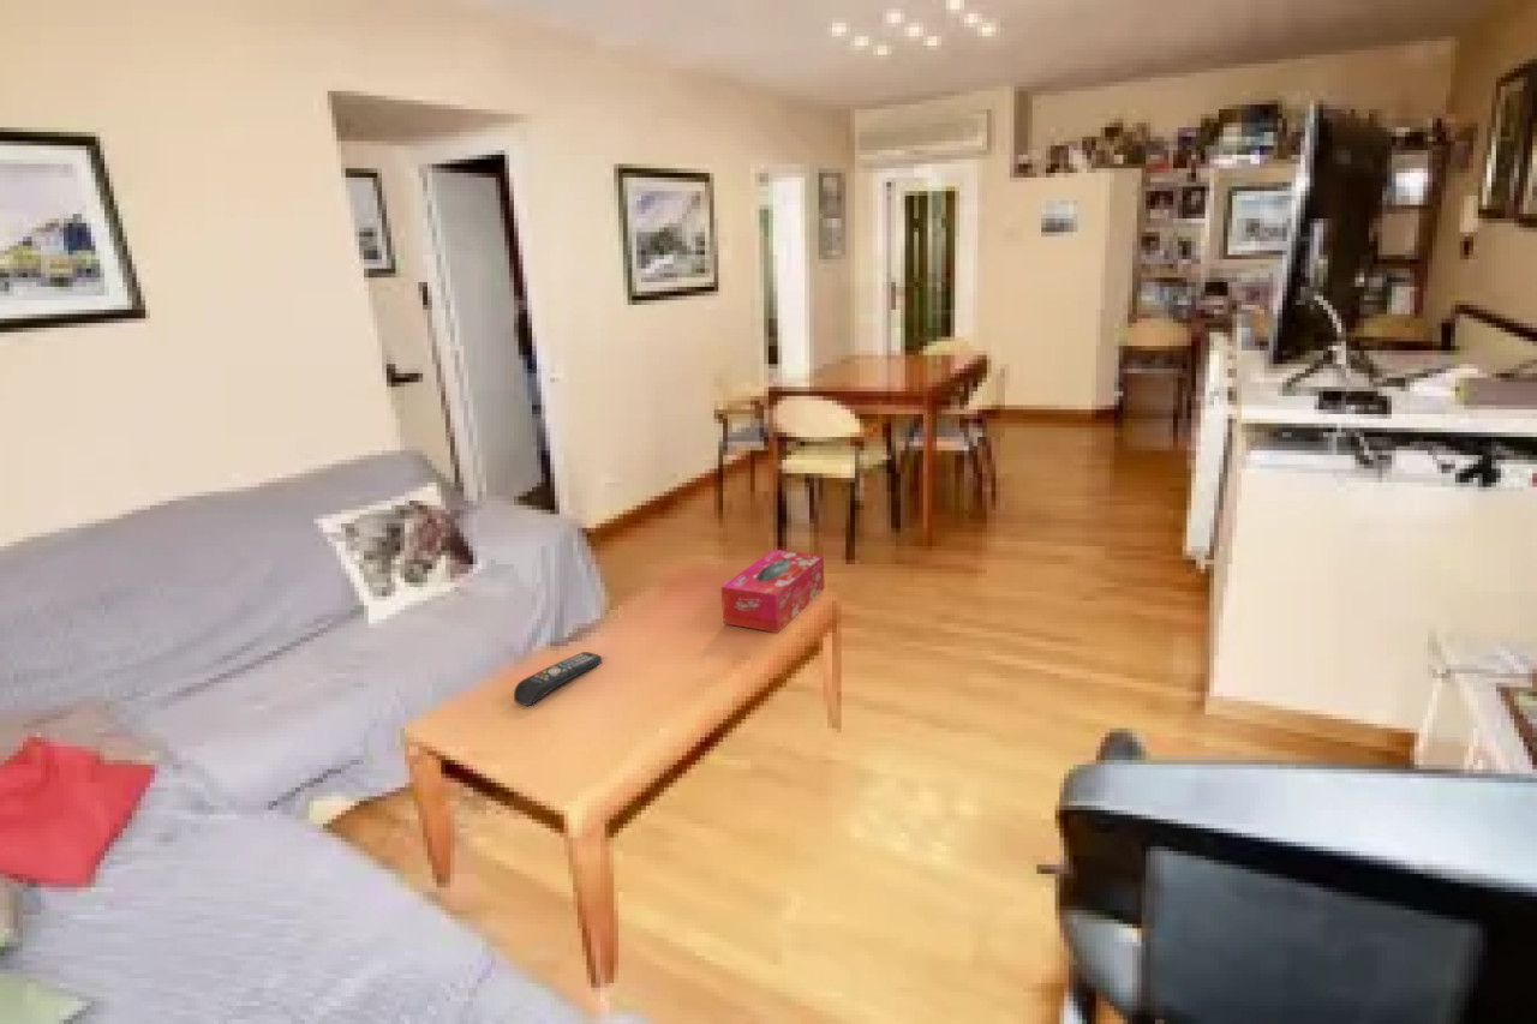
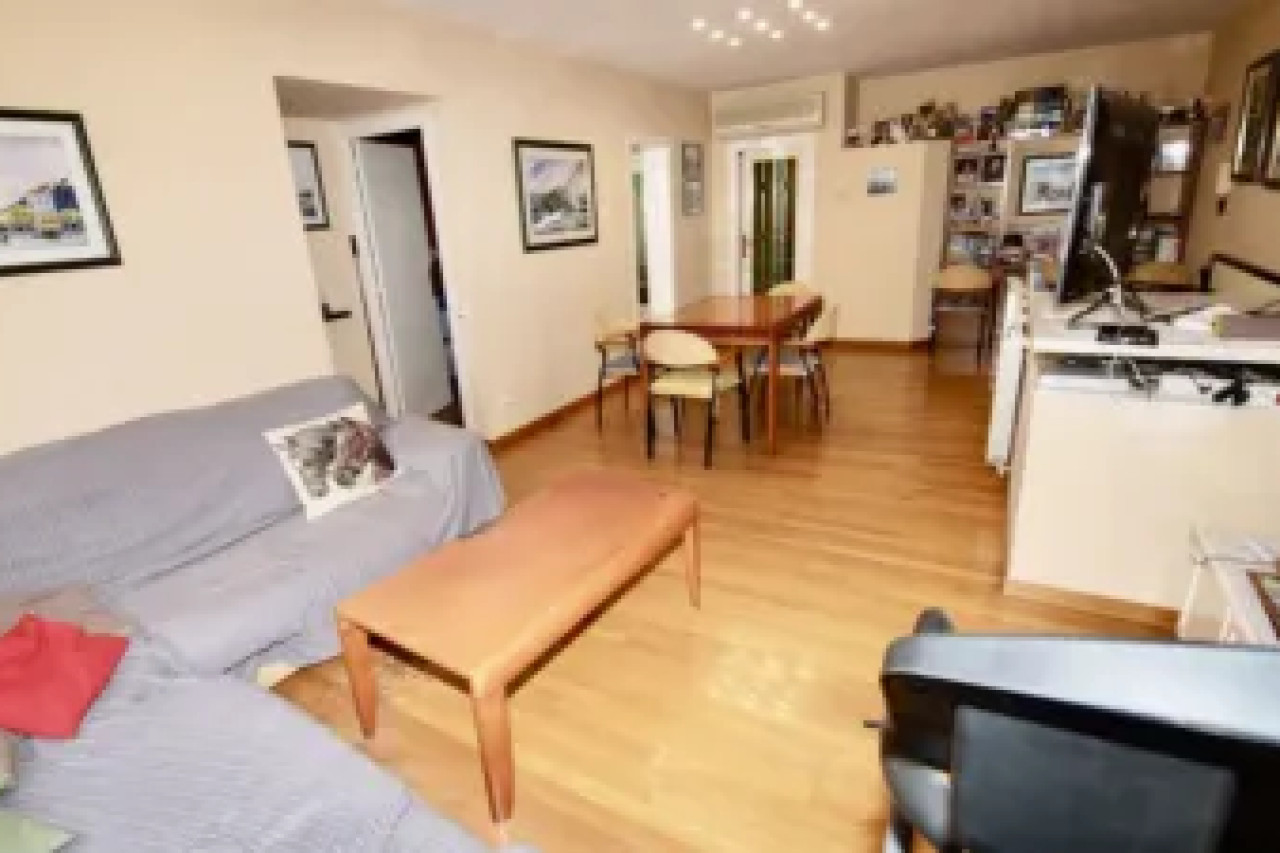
- remote control (558, 675)
- tissue box (775, 587)
